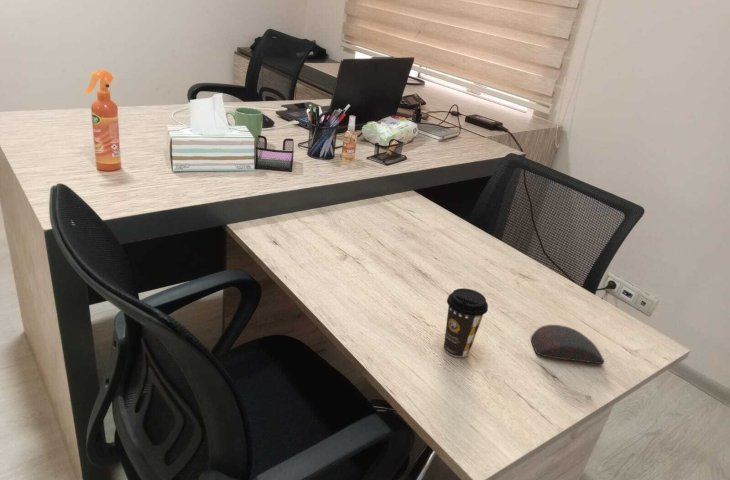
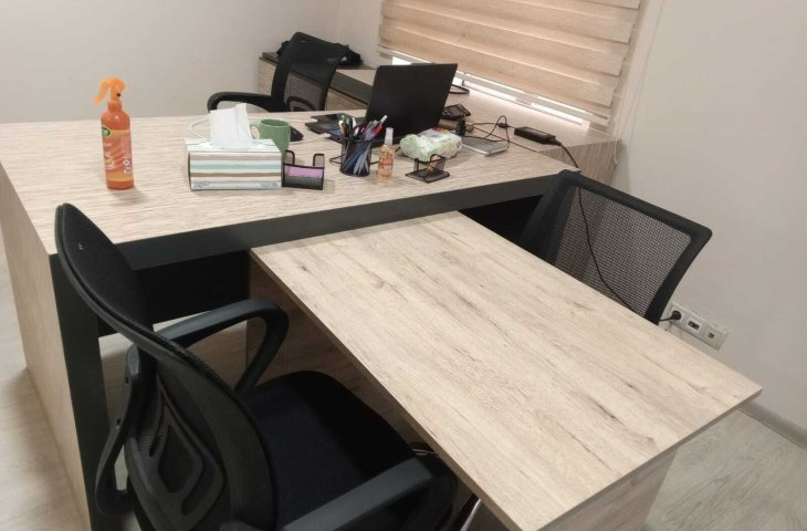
- computer mouse (568, 343)
- coffee cup (462, 323)
